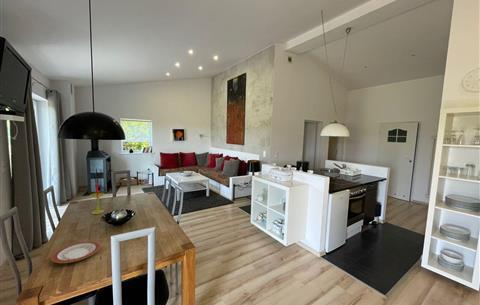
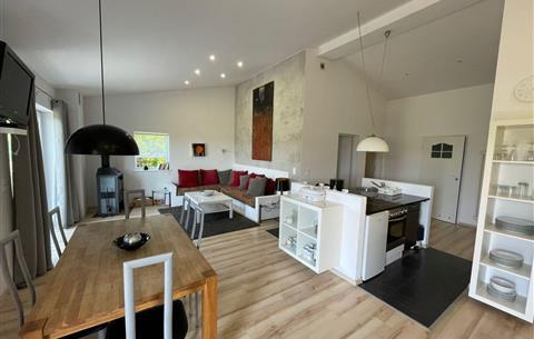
- candle (98, 197)
- plate (77, 252)
